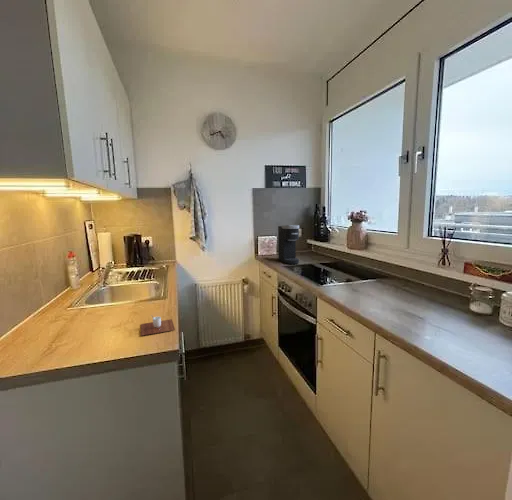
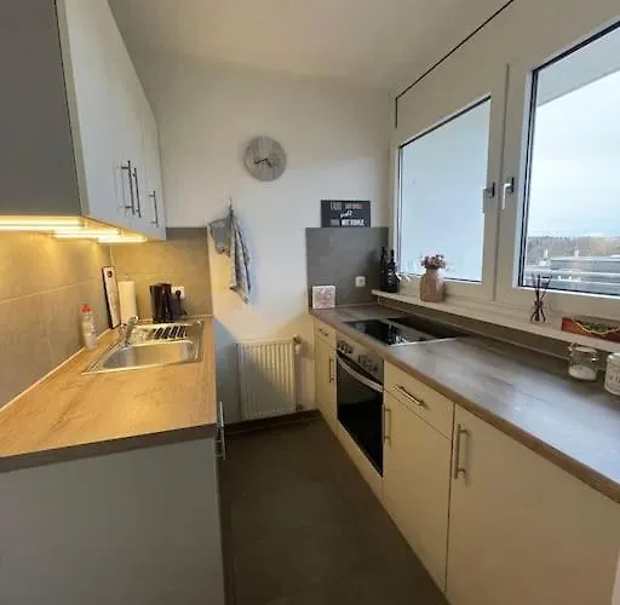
- coffee maker (288, 243)
- cup (157, 320)
